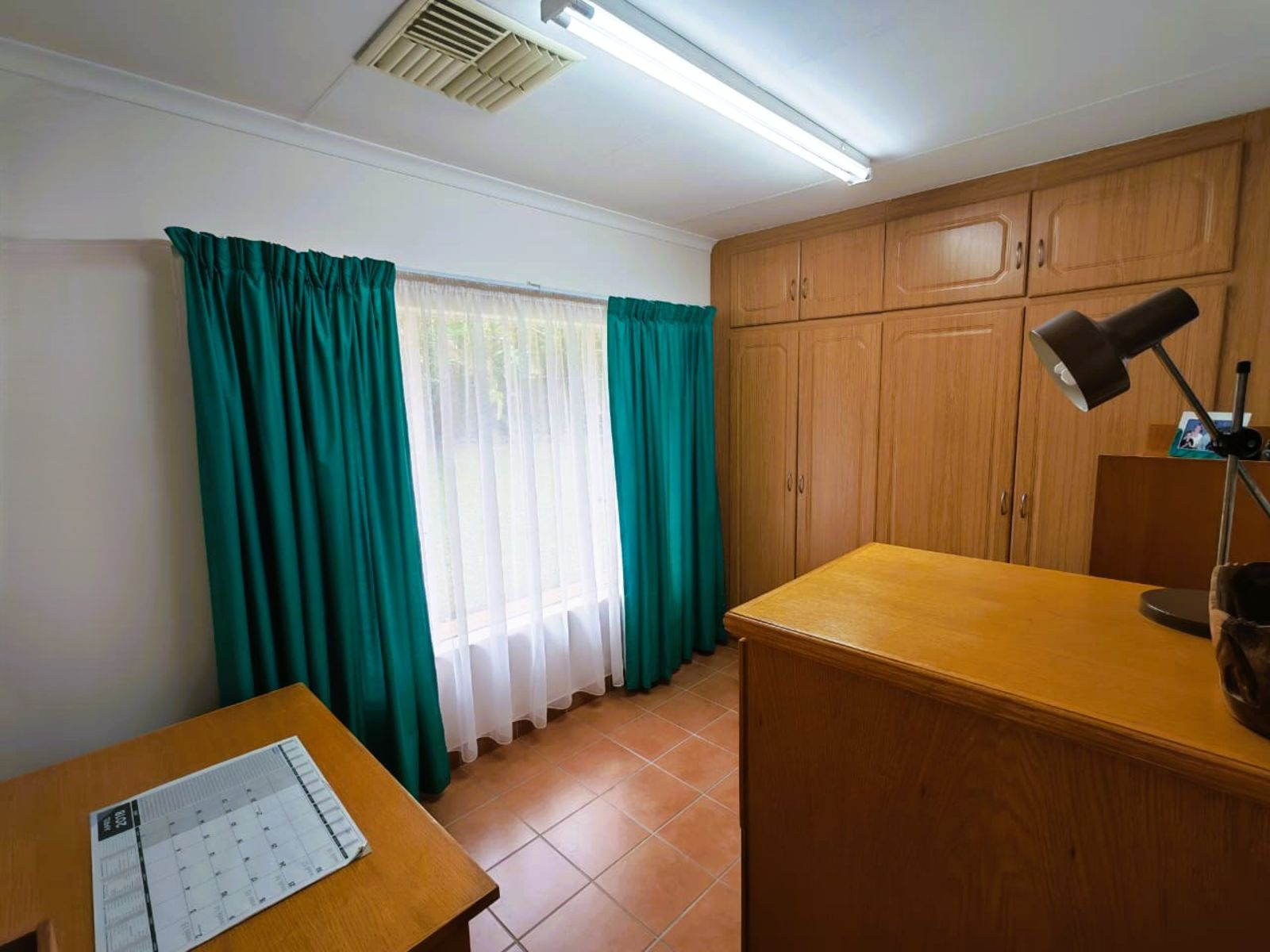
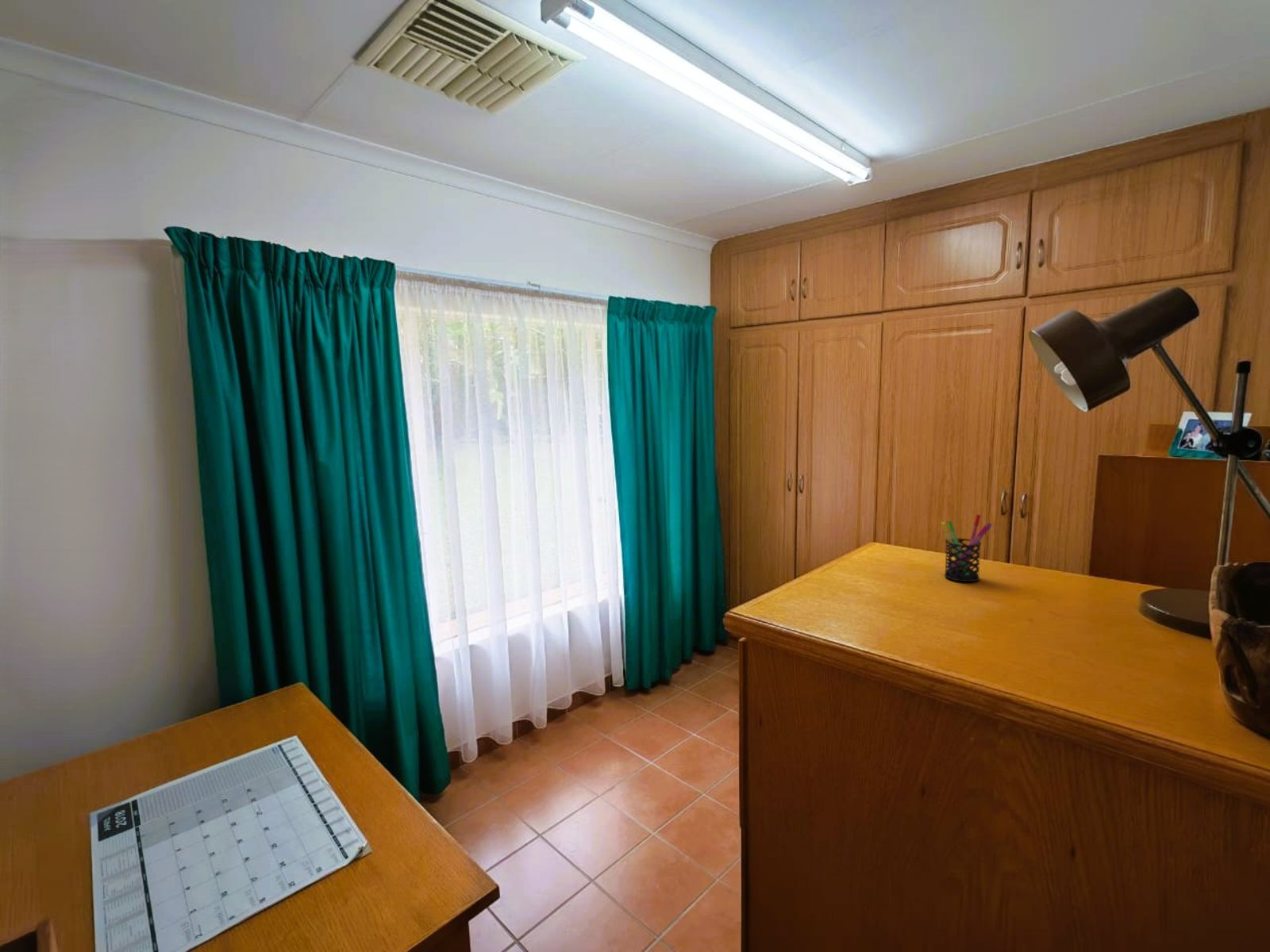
+ pen holder (962, 545)
